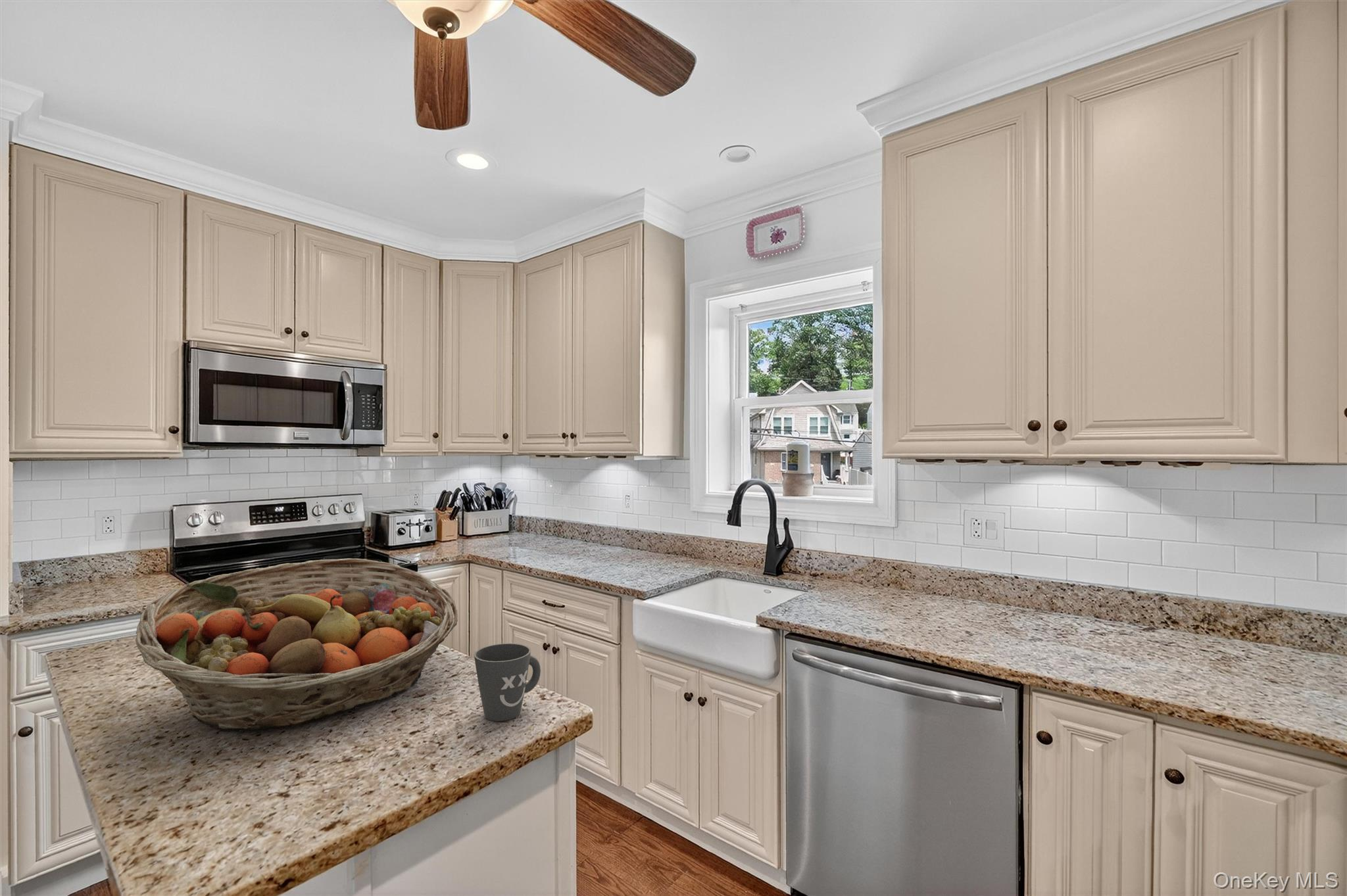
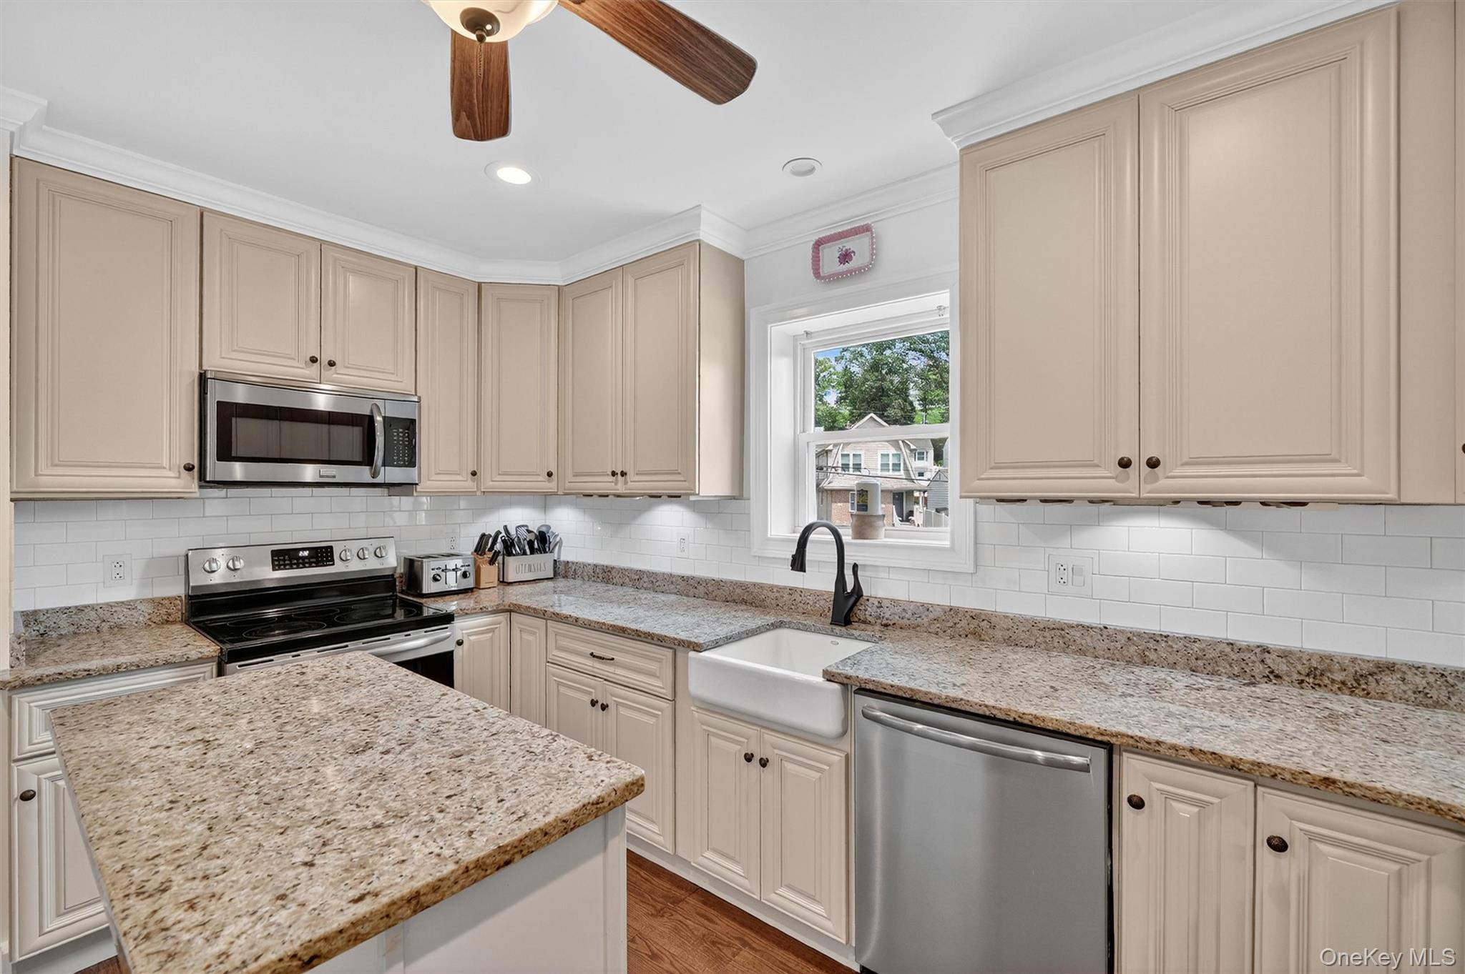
- mug (510, 680)
- fruit basket (315, 632)
